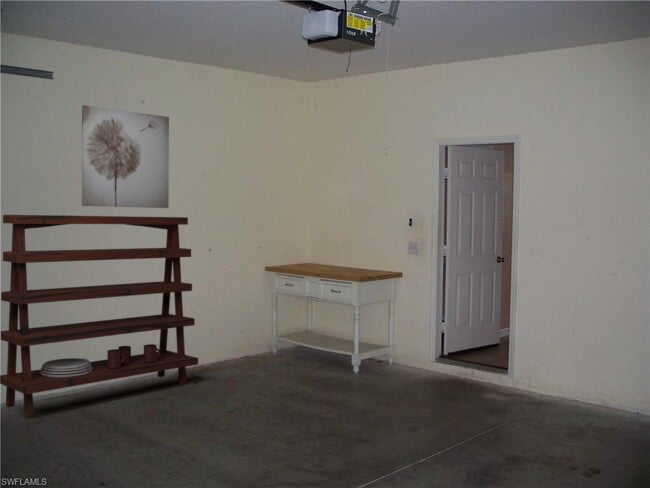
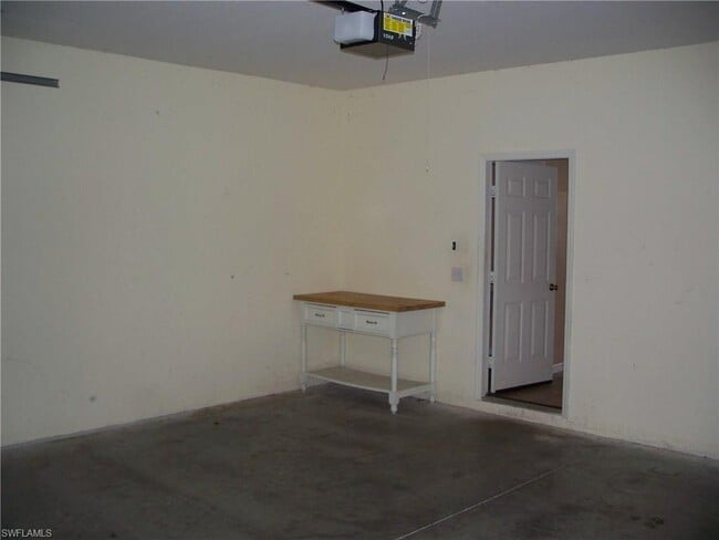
- wall art (127, 159)
- shelving unit (105, 297)
